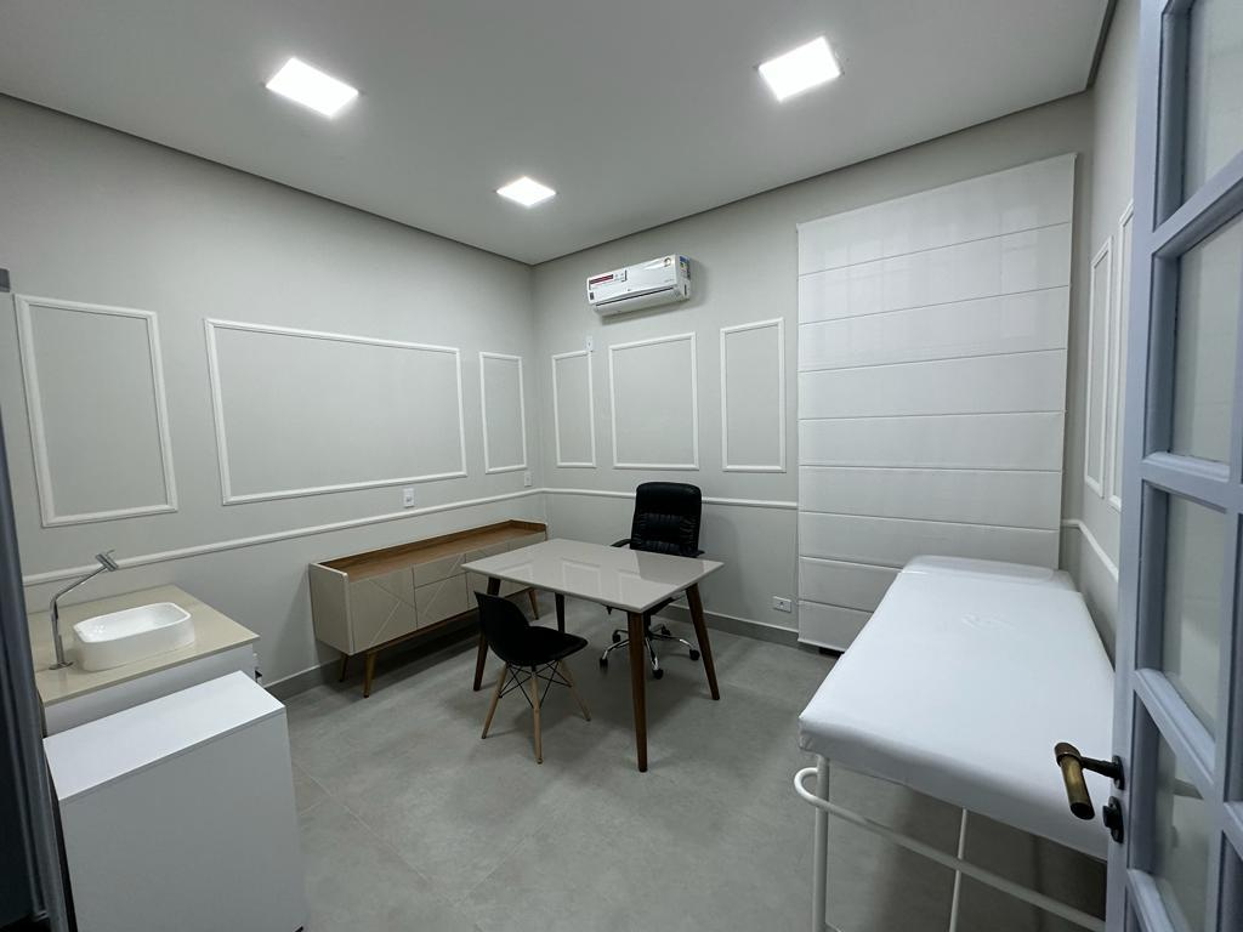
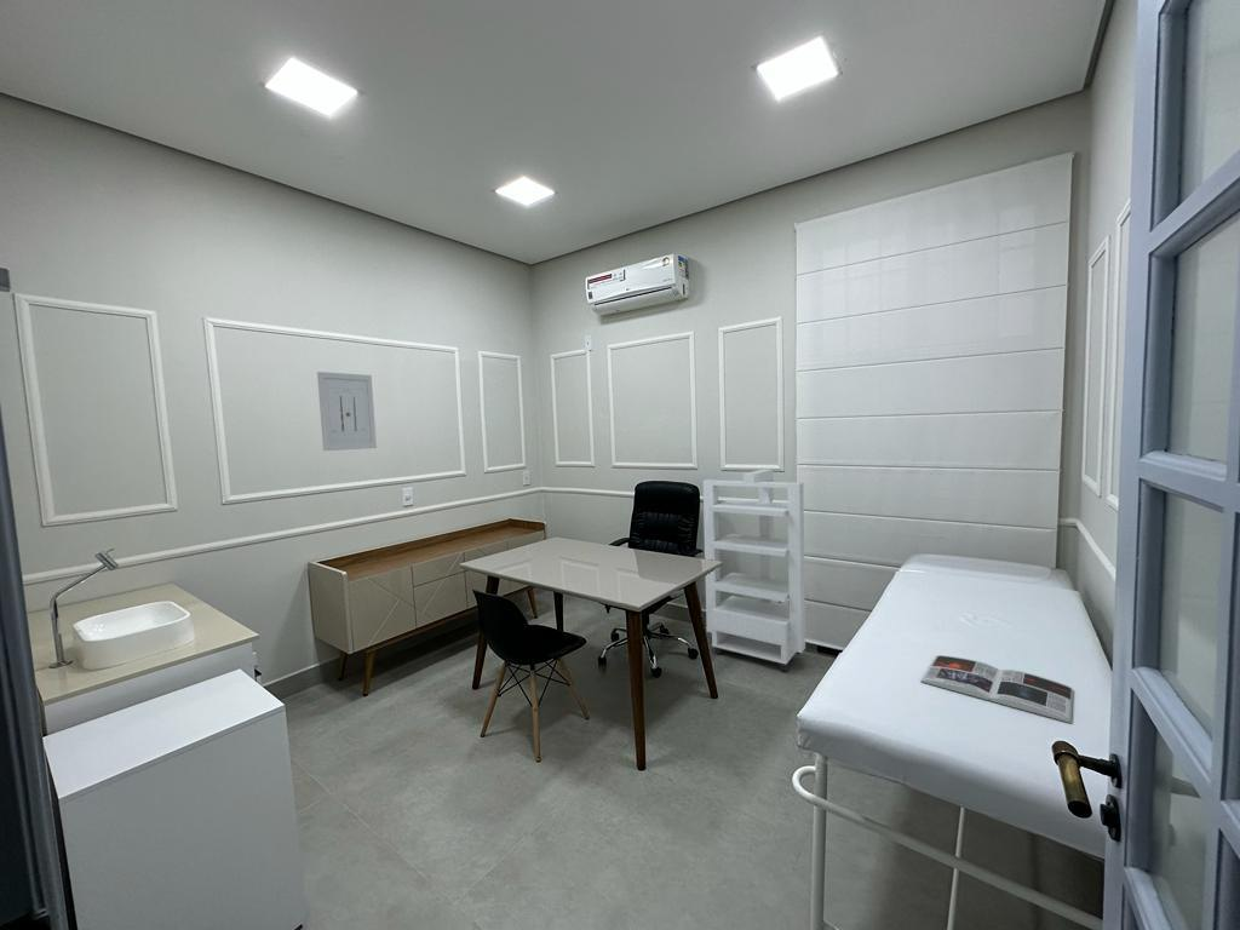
+ wall art (348, 412)
+ magazine (994, 682)
+ storage cabinet (760, 562)
